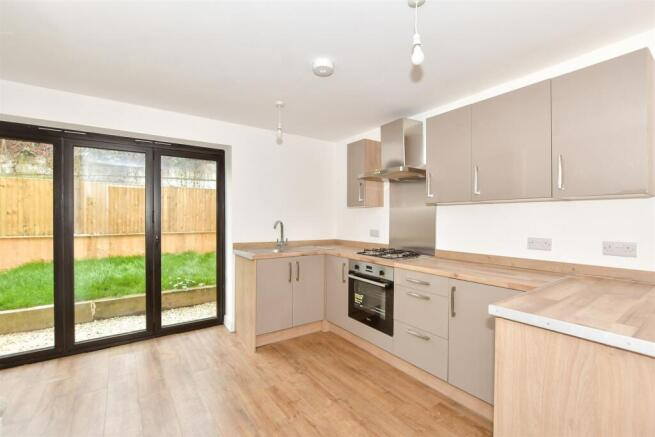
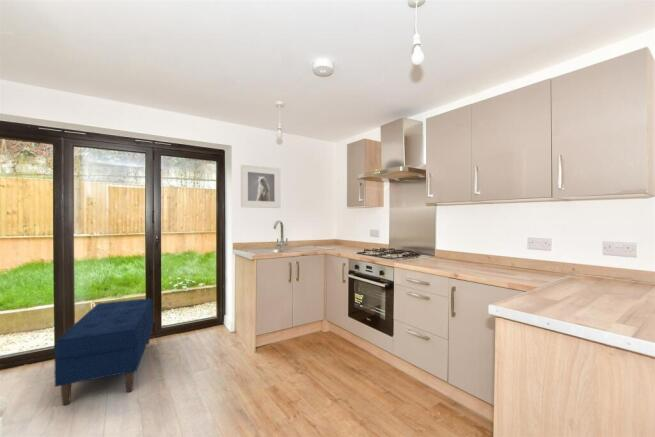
+ bench (114, 341)
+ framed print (261, 187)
